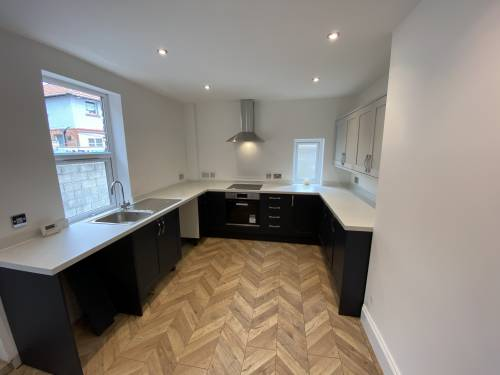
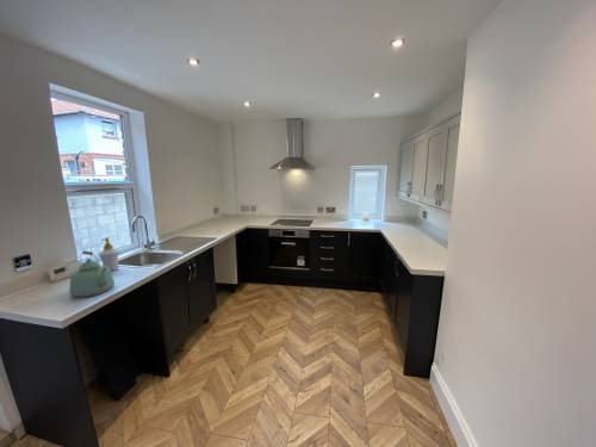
+ kettle (92, 271)
+ soap bottle (108, 253)
